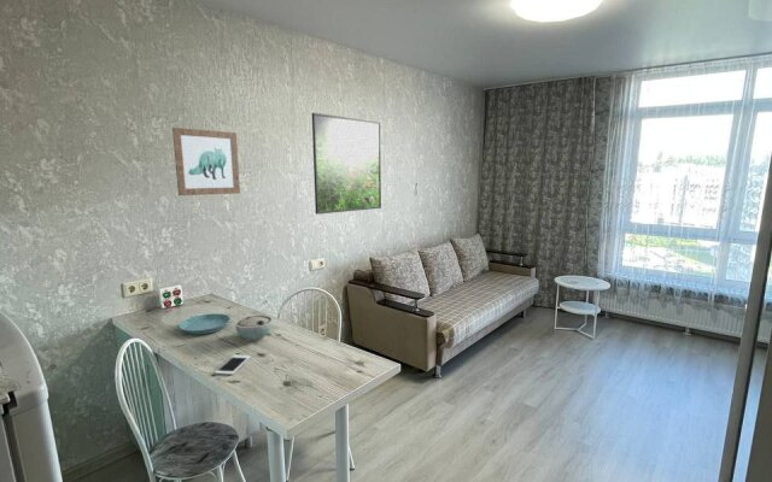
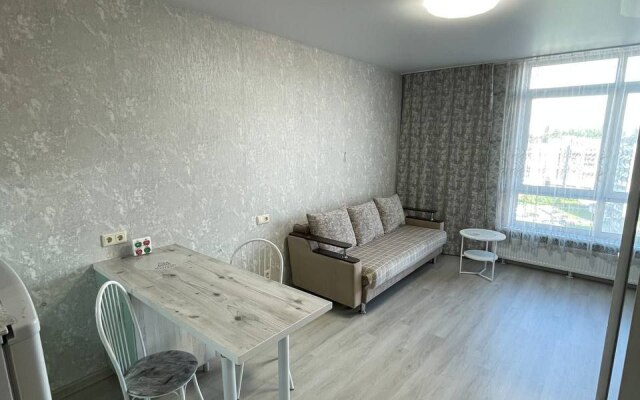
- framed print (350, 165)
- saucer (205, 324)
- wall art (207, 163)
- bowl (253, 328)
- cell phone (233, 364)
